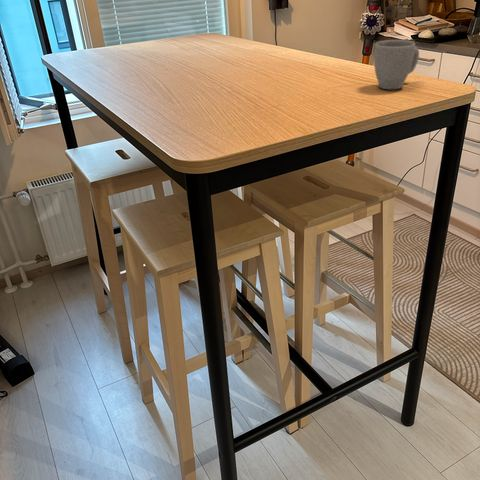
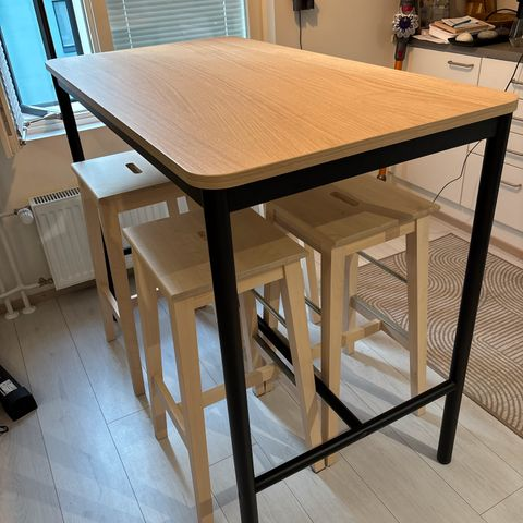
- mug (397, 64)
